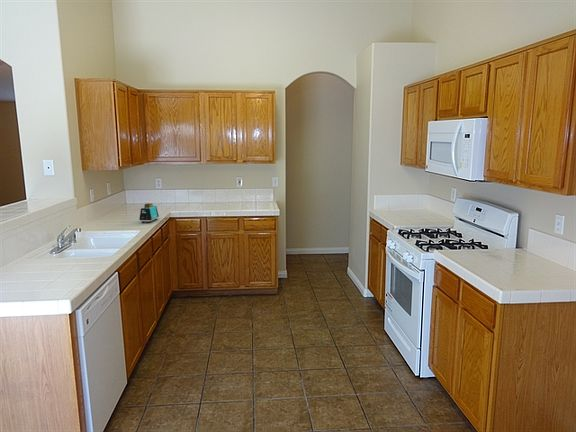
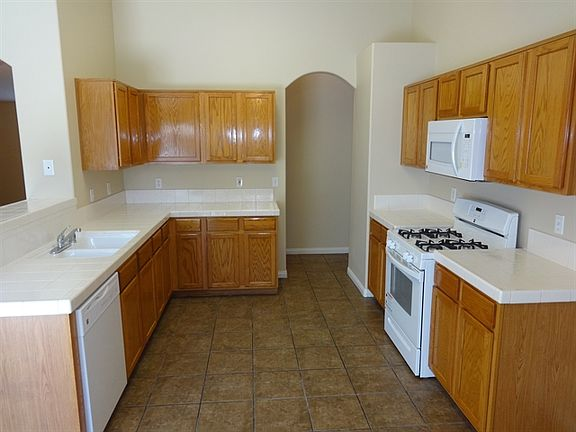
- toaster (148, 212)
